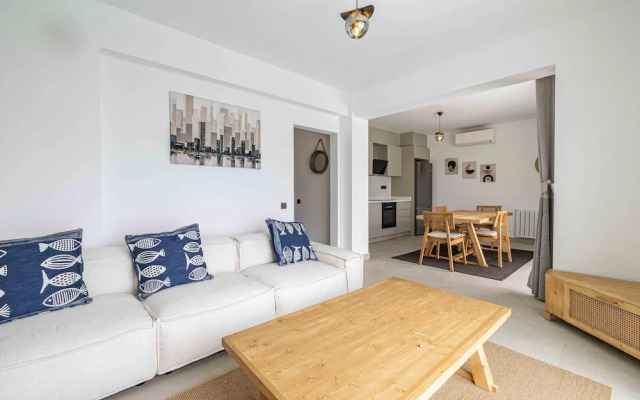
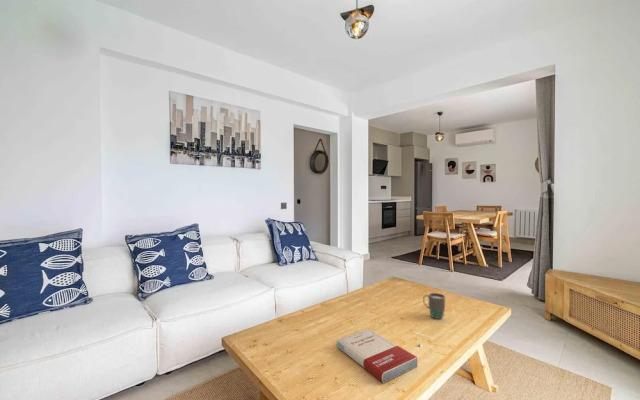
+ mug (433, 305)
+ book (374, 352)
